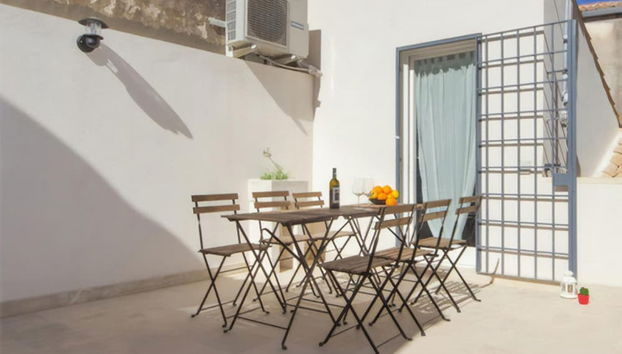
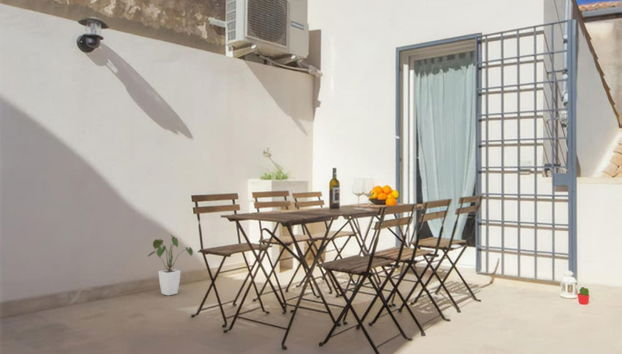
+ house plant (173, 264)
